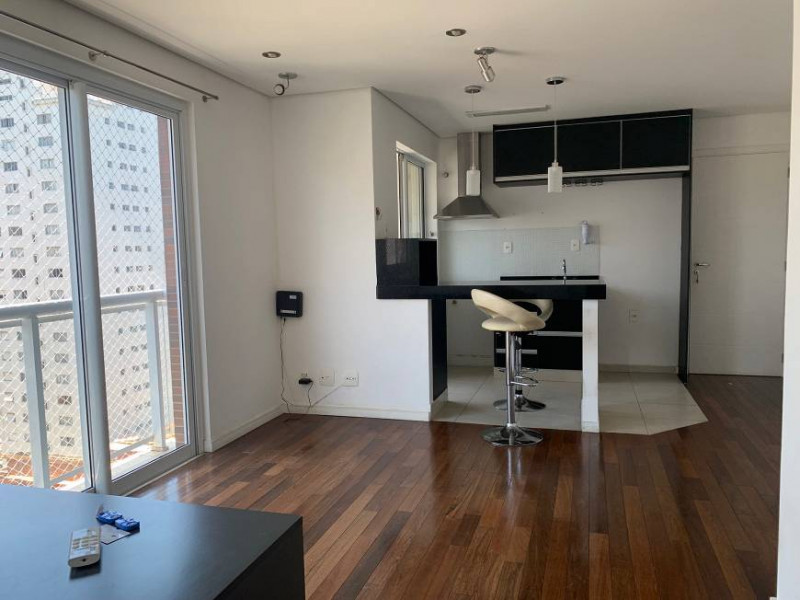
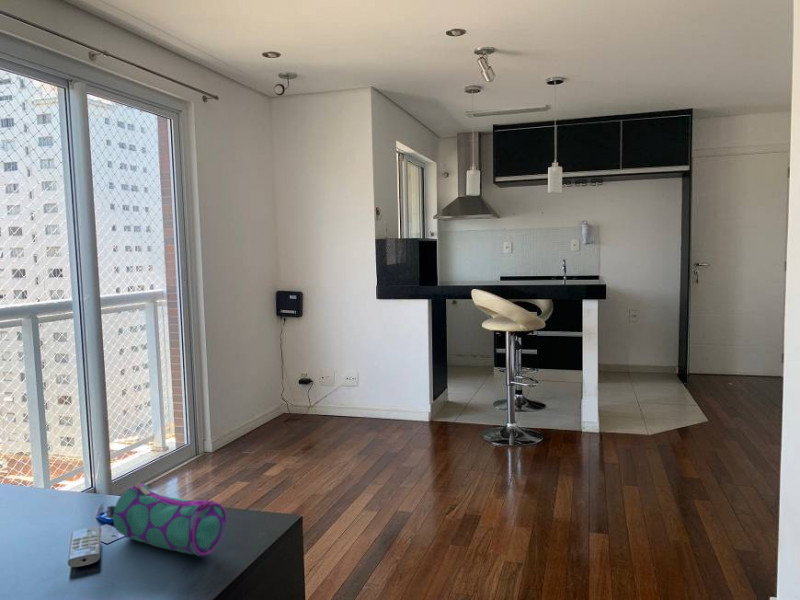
+ pencil case (168, 517)
